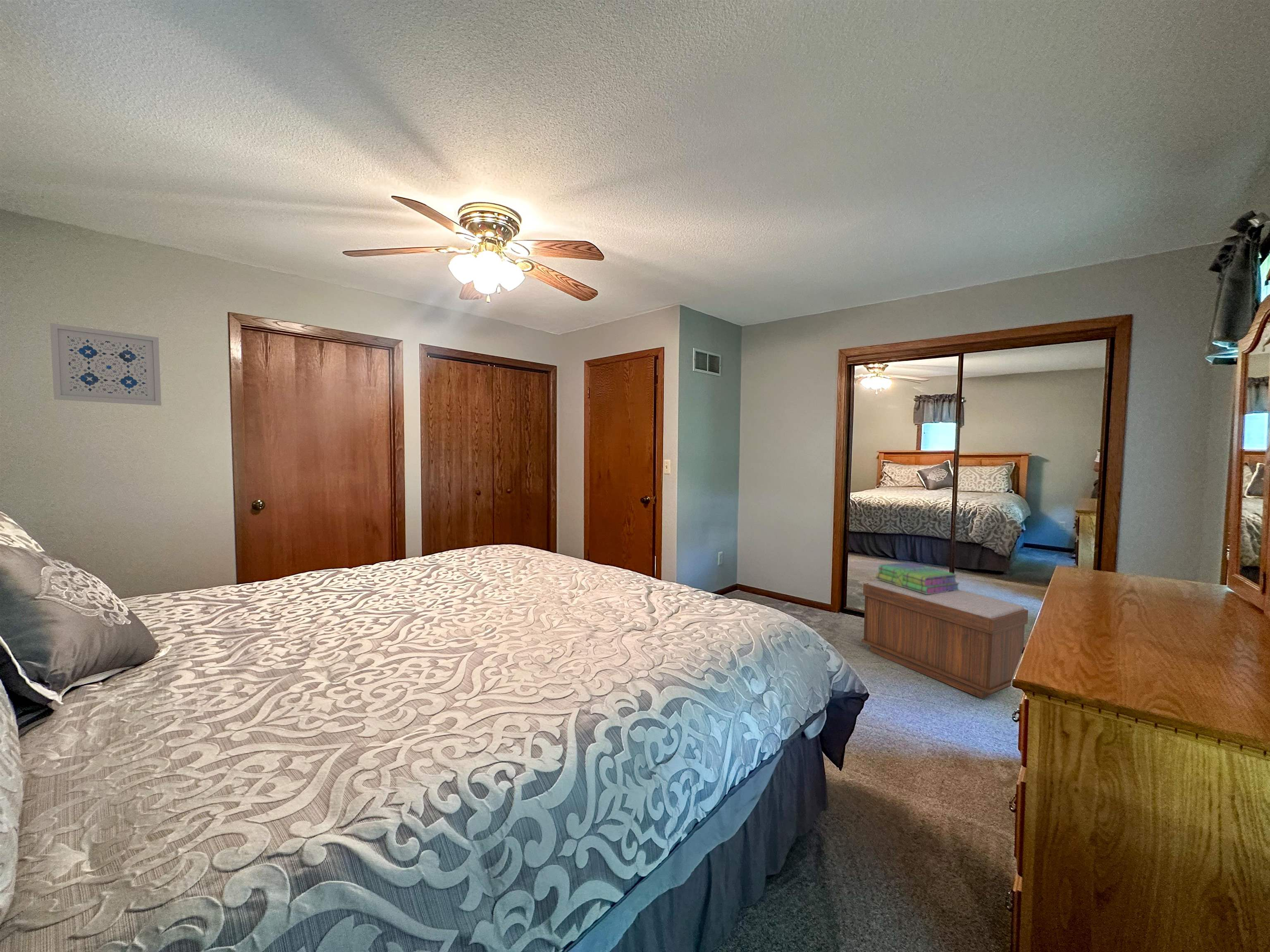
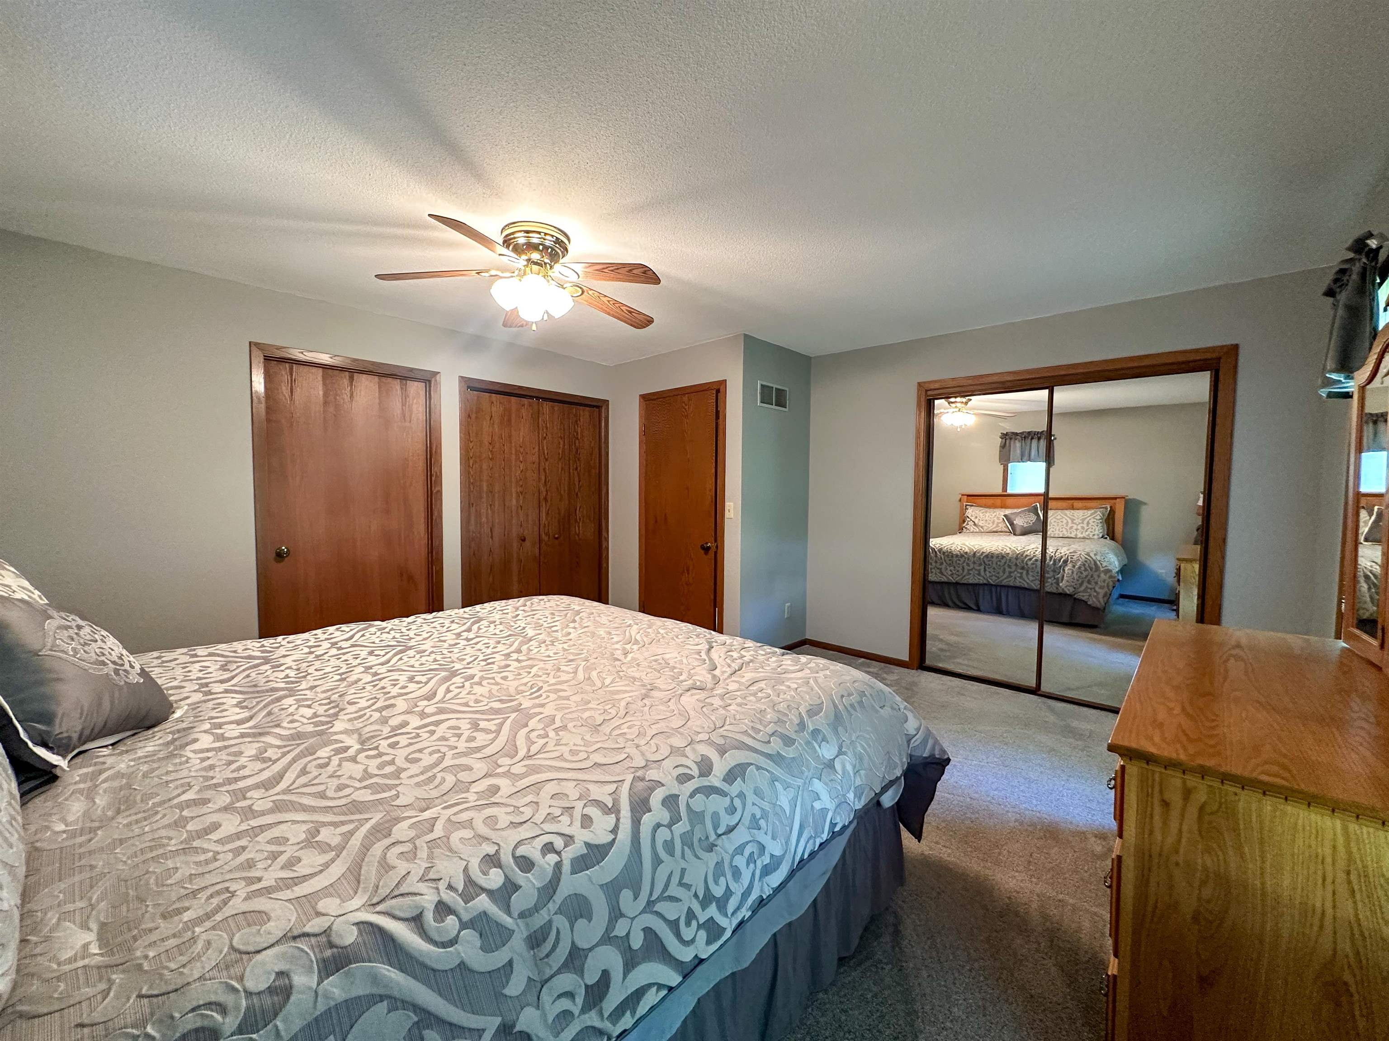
- stack of books (916, 576)
- wall art (109, 367)
- bench (938, 629)
